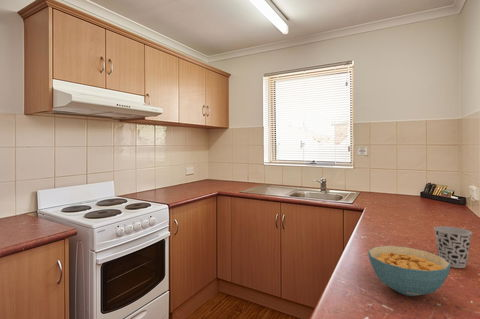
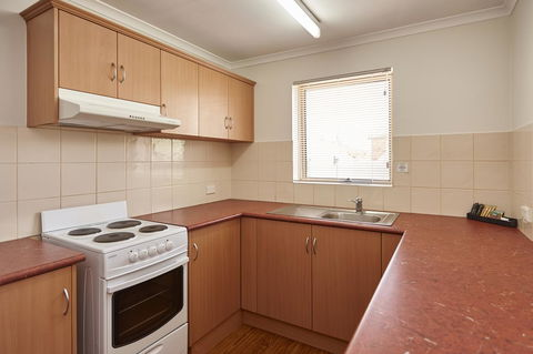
- cereal bowl (406, 273)
- cup (452, 246)
